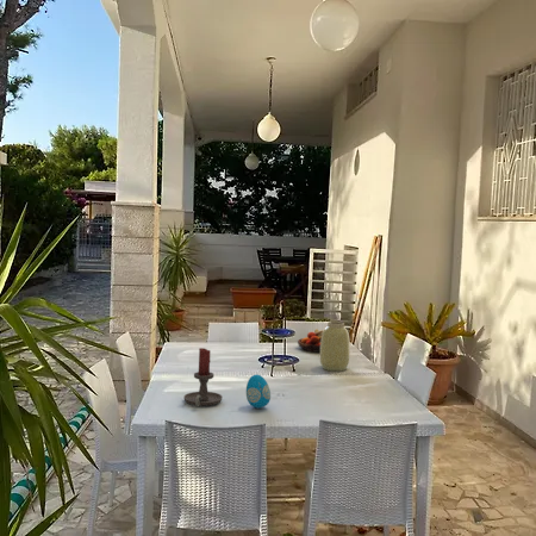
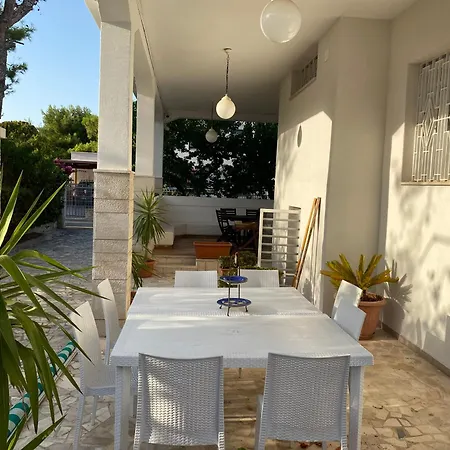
- decorative egg (258, 391)
- vase (335, 345)
- fruit bowl (318, 339)
- candle holder (202, 375)
